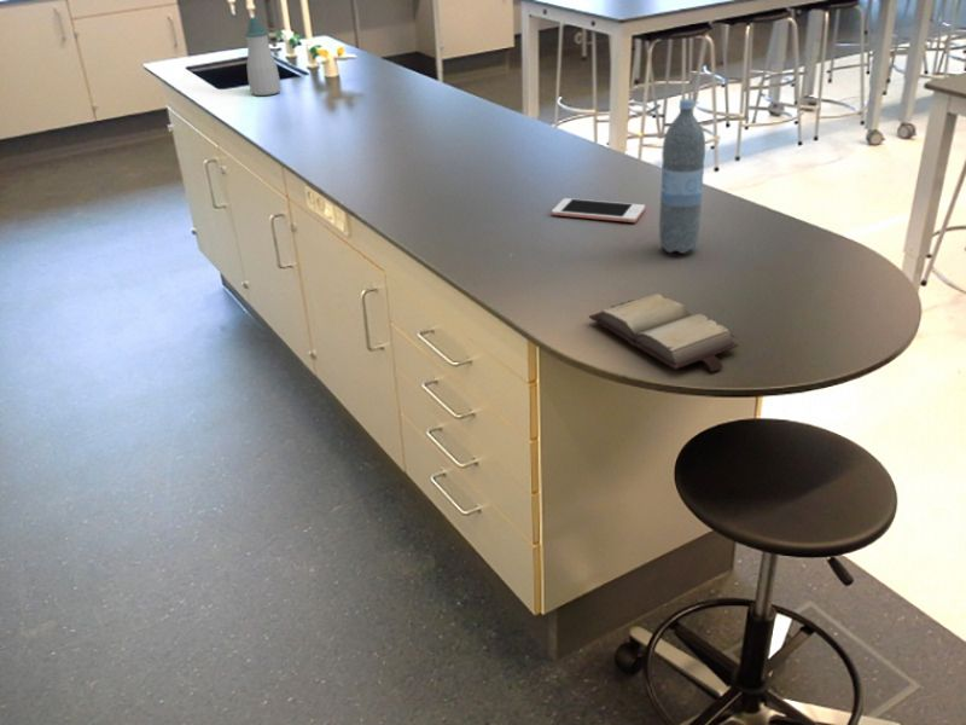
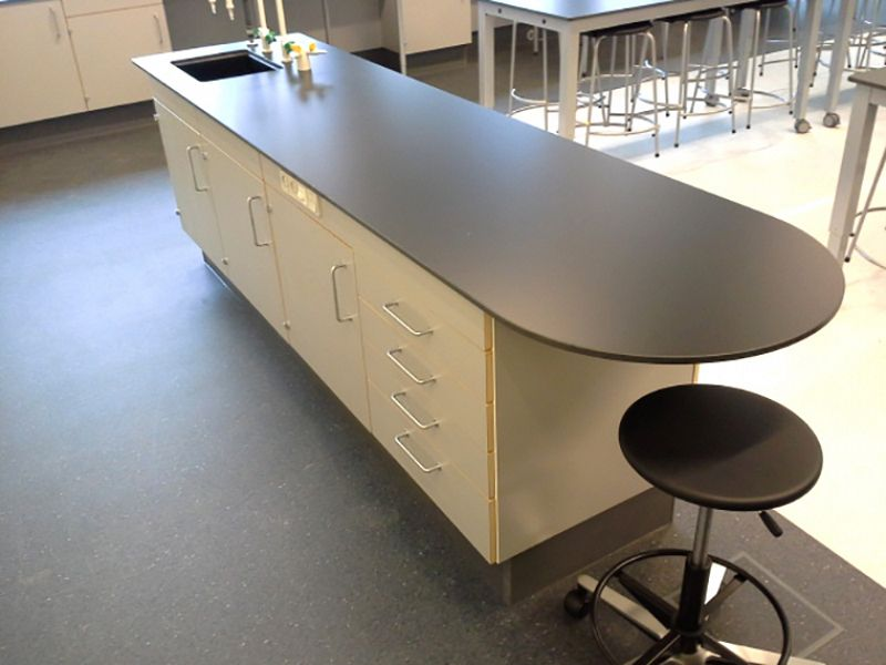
- water bottle (681, 178)
- hardback book (663, 327)
- cell phone (598, 209)
- soap bottle (260, 56)
